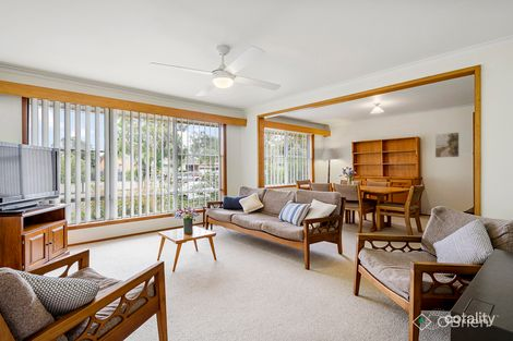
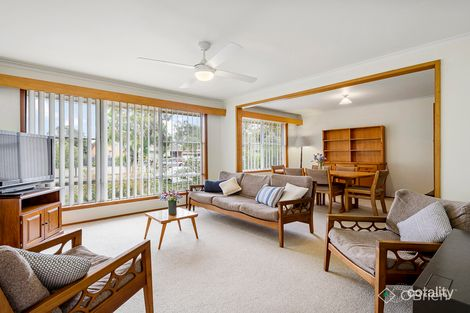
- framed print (446, 145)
